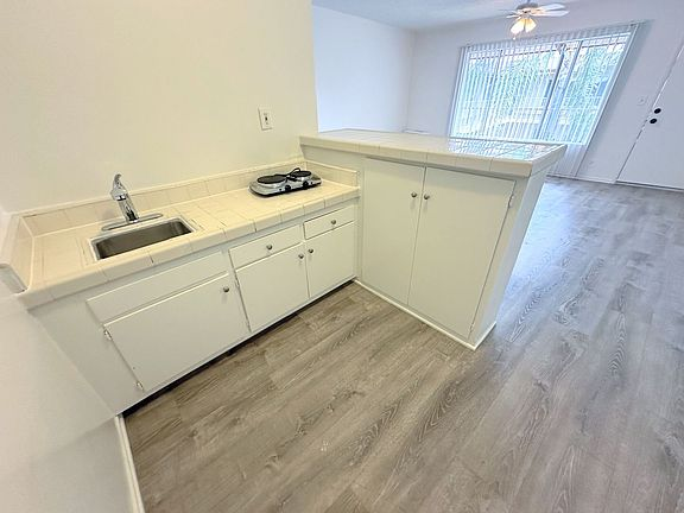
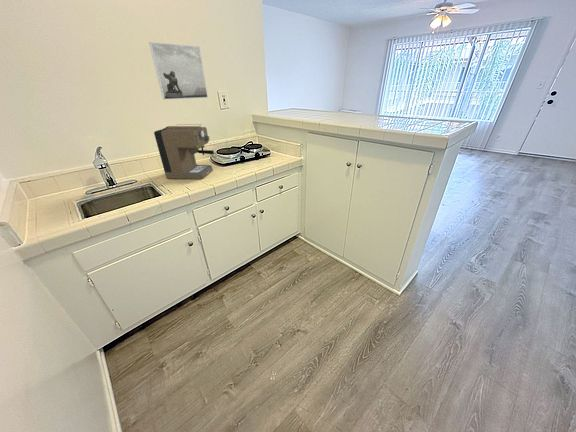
+ coffee maker (190, 150)
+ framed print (181, 72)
